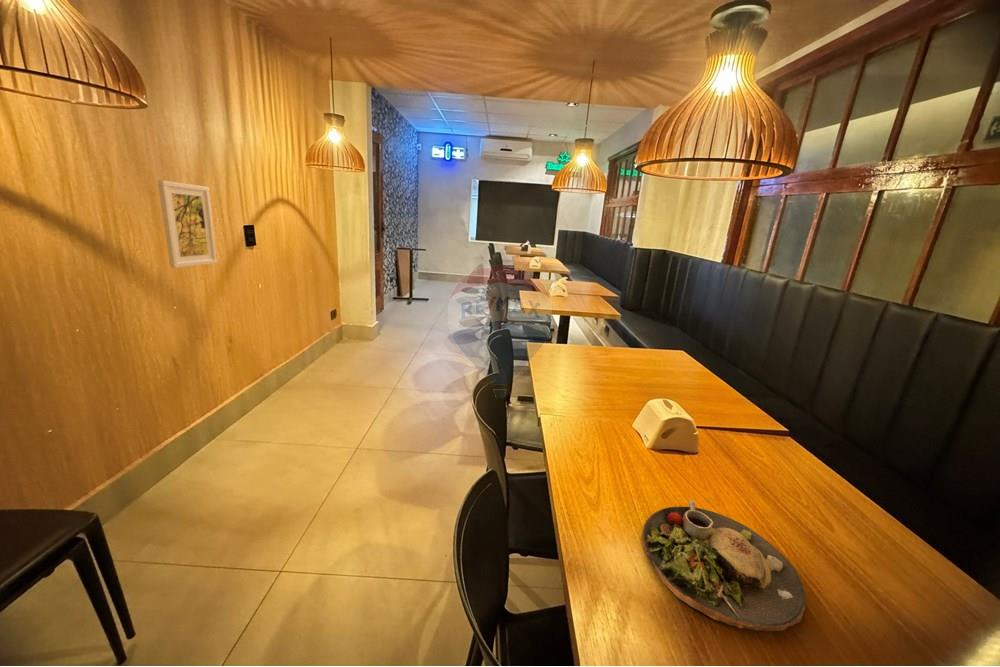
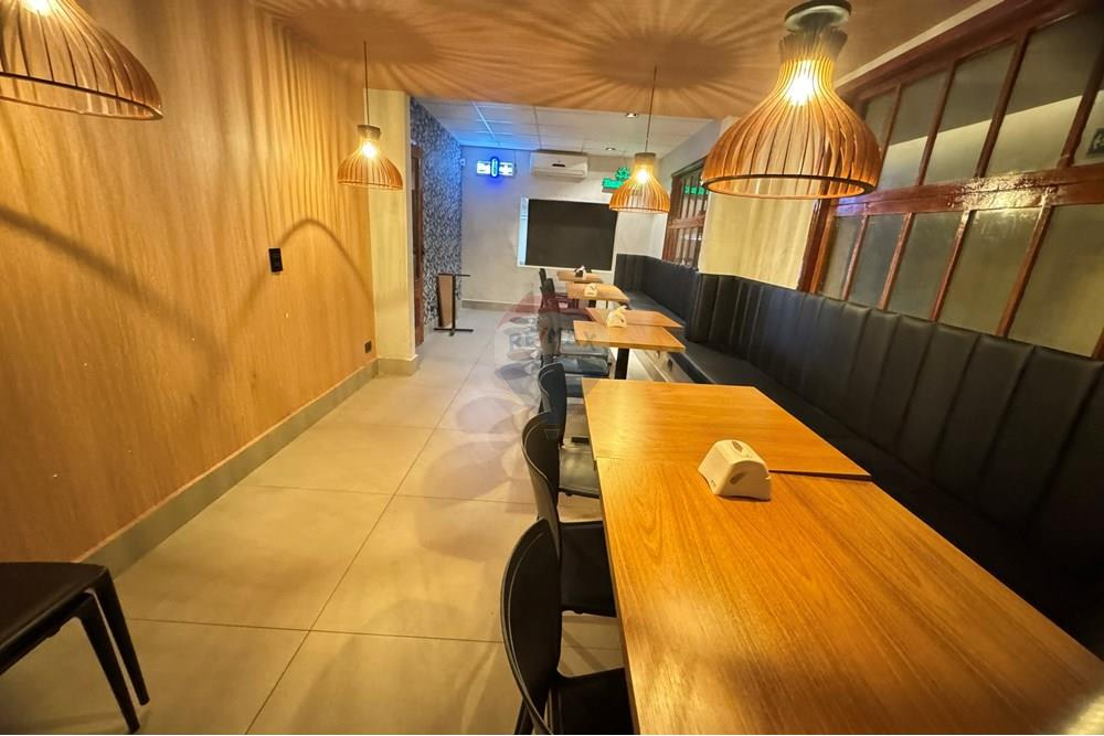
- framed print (190, 225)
- dinner plate (719, 549)
